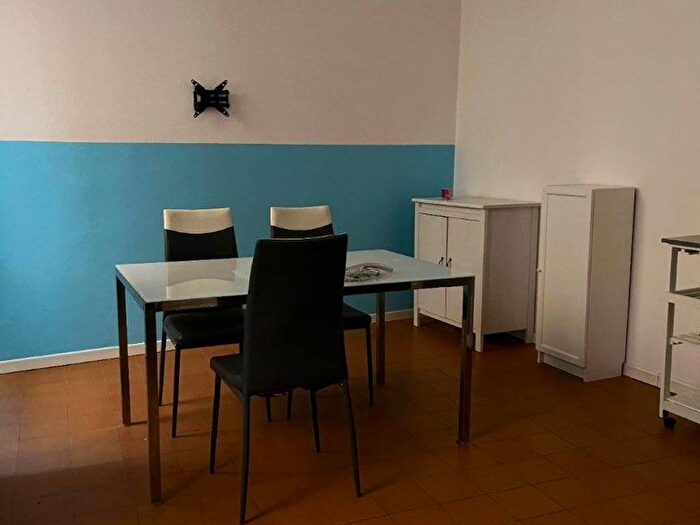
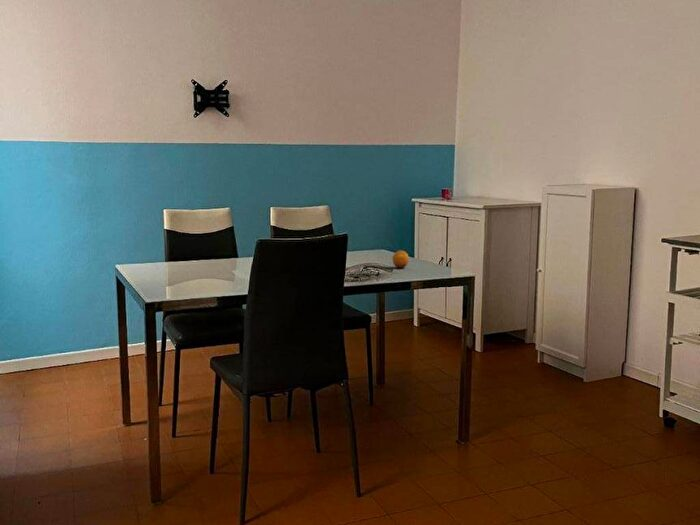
+ fruit (400, 259)
